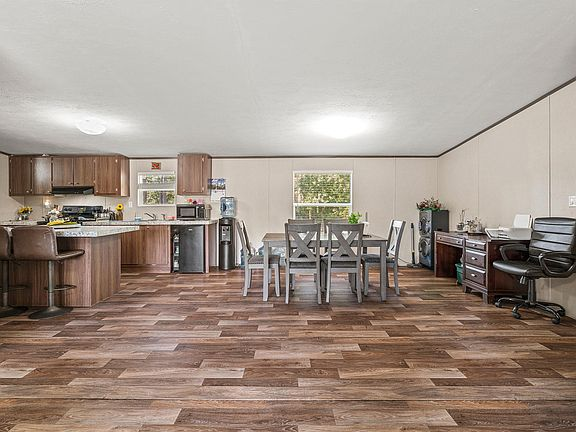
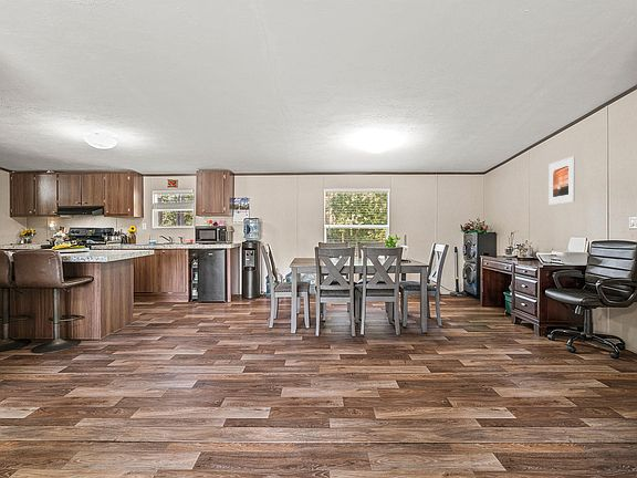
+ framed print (561, 181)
